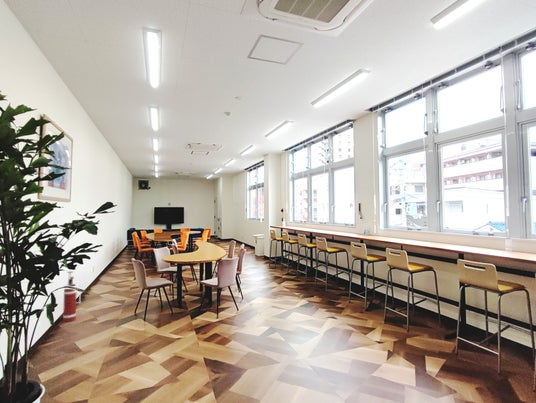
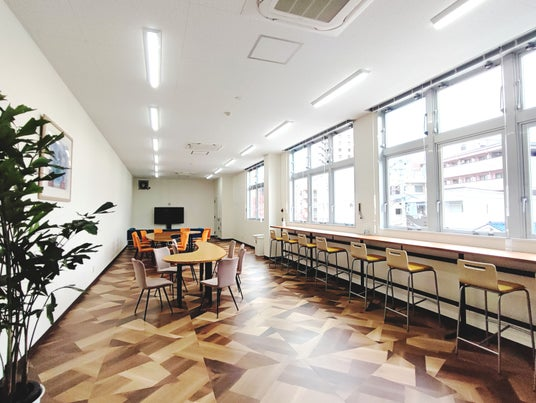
- fire extinguisher (72, 295)
